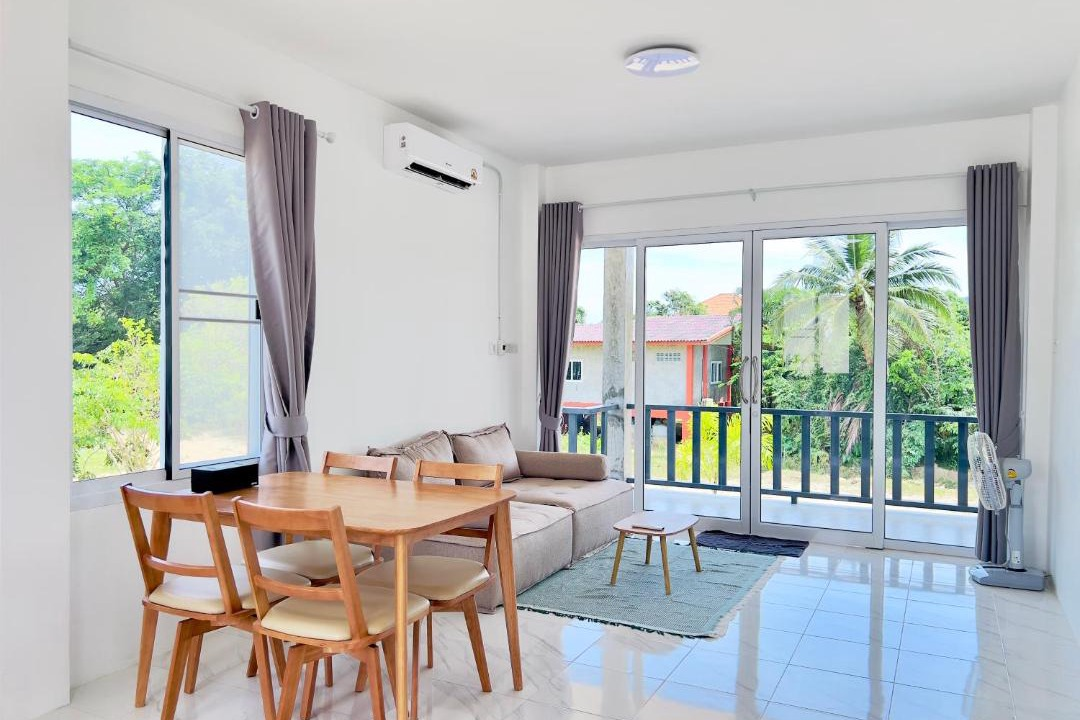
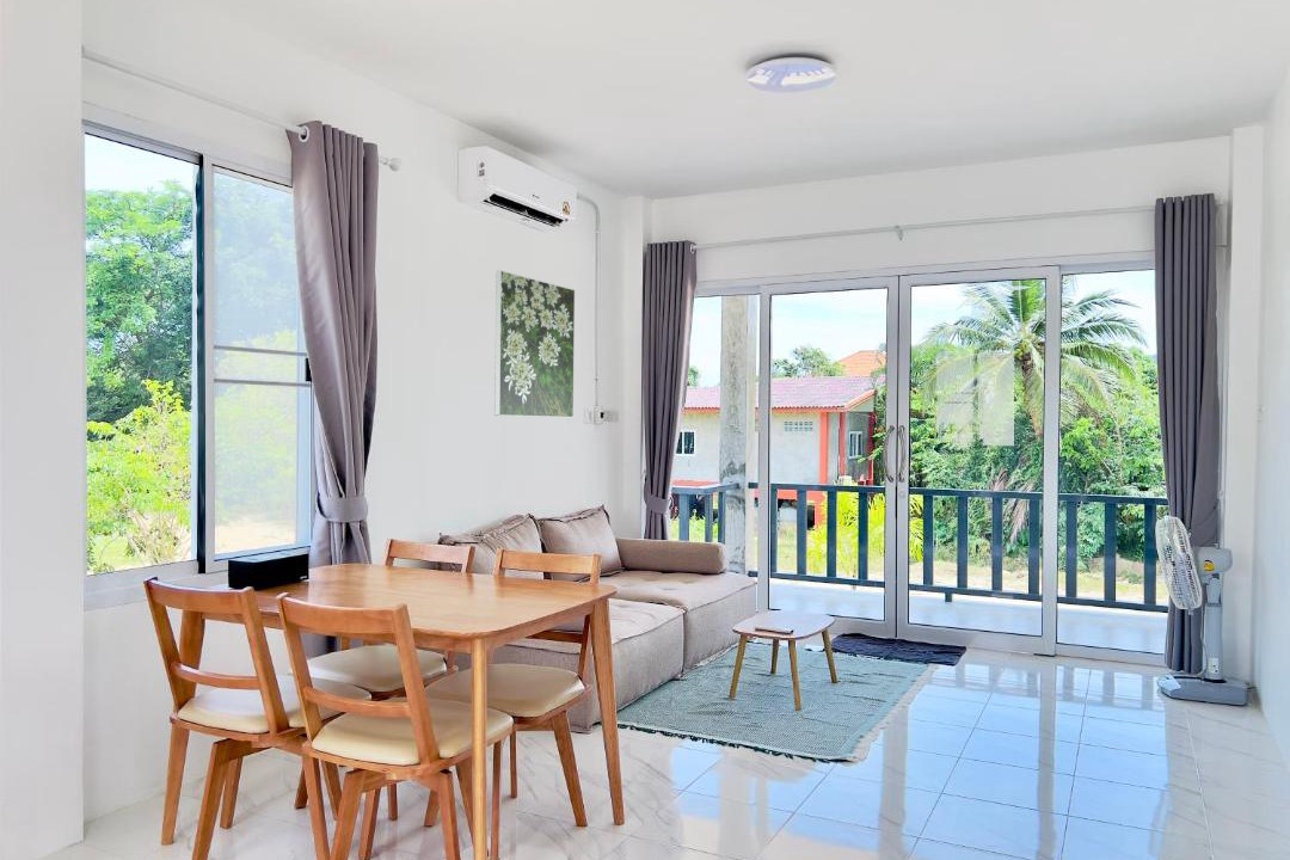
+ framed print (536, 348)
